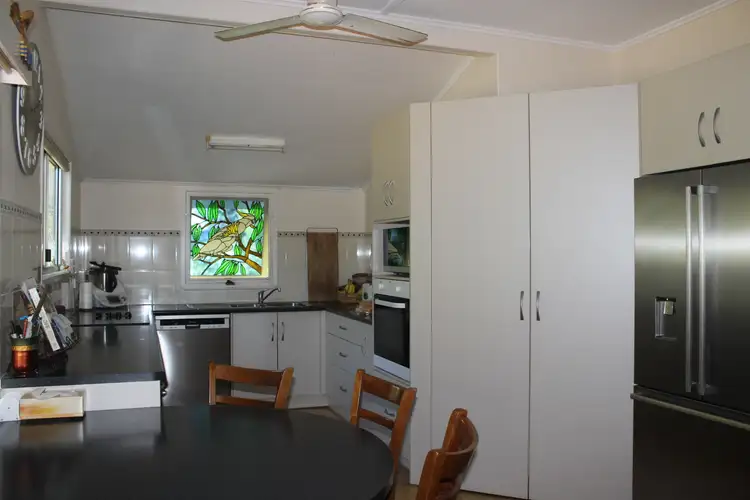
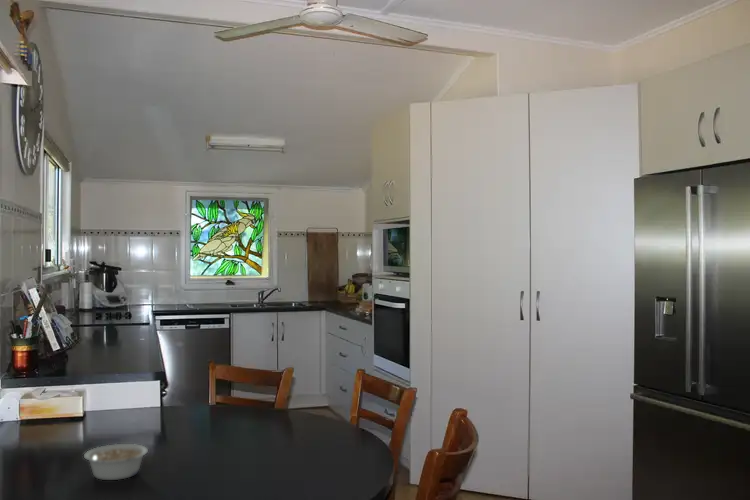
+ legume (118, 460)
